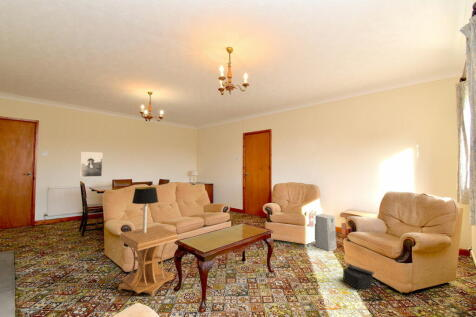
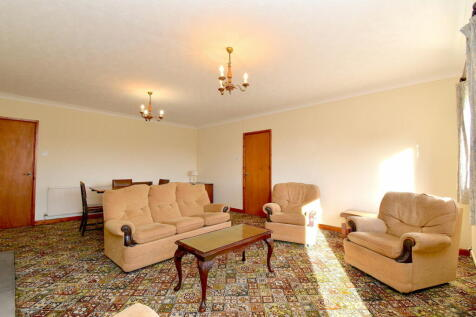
- speaker (358, 276)
- side table (148, 258)
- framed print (91, 164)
- table lamp (145, 209)
- air purifier (325, 231)
